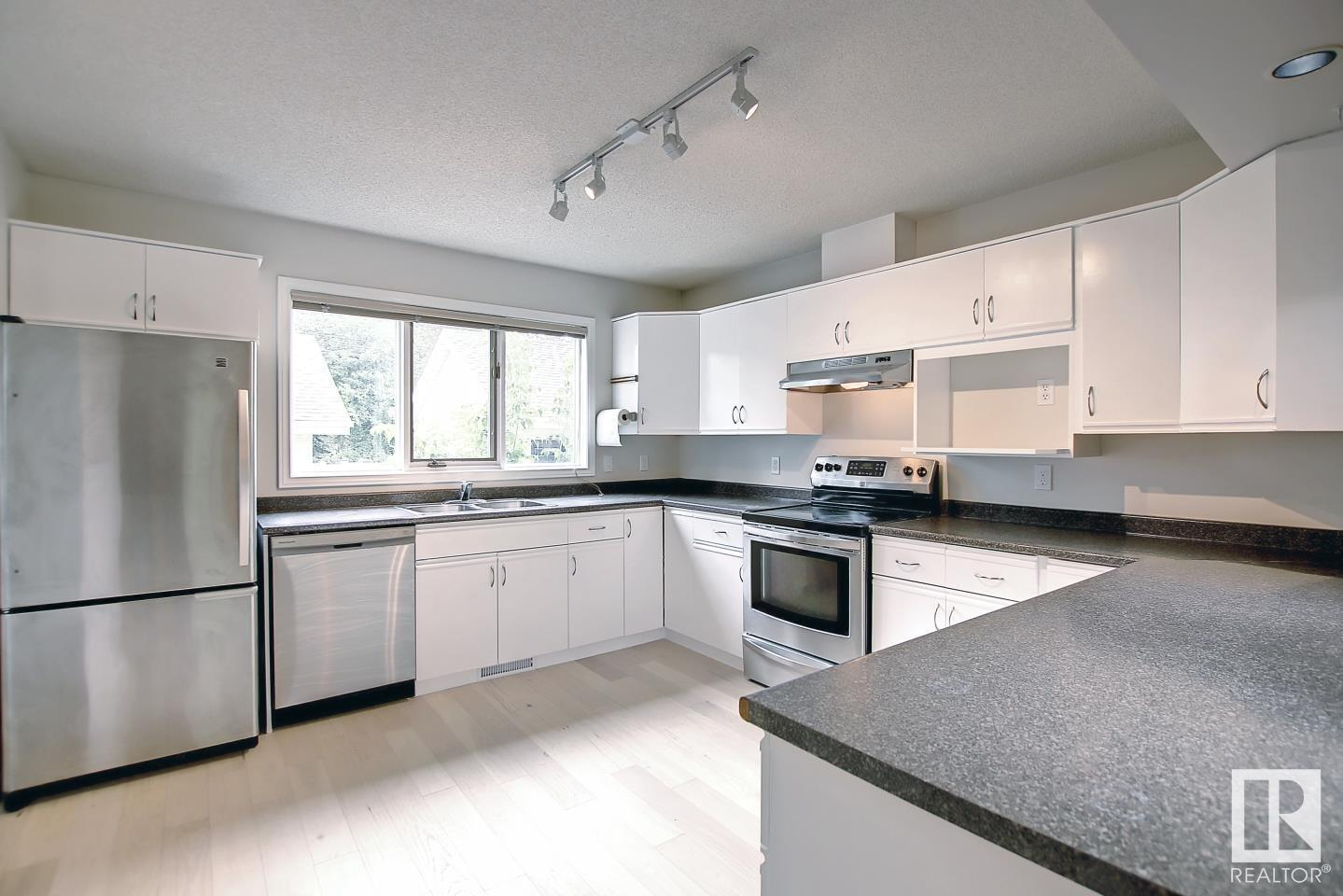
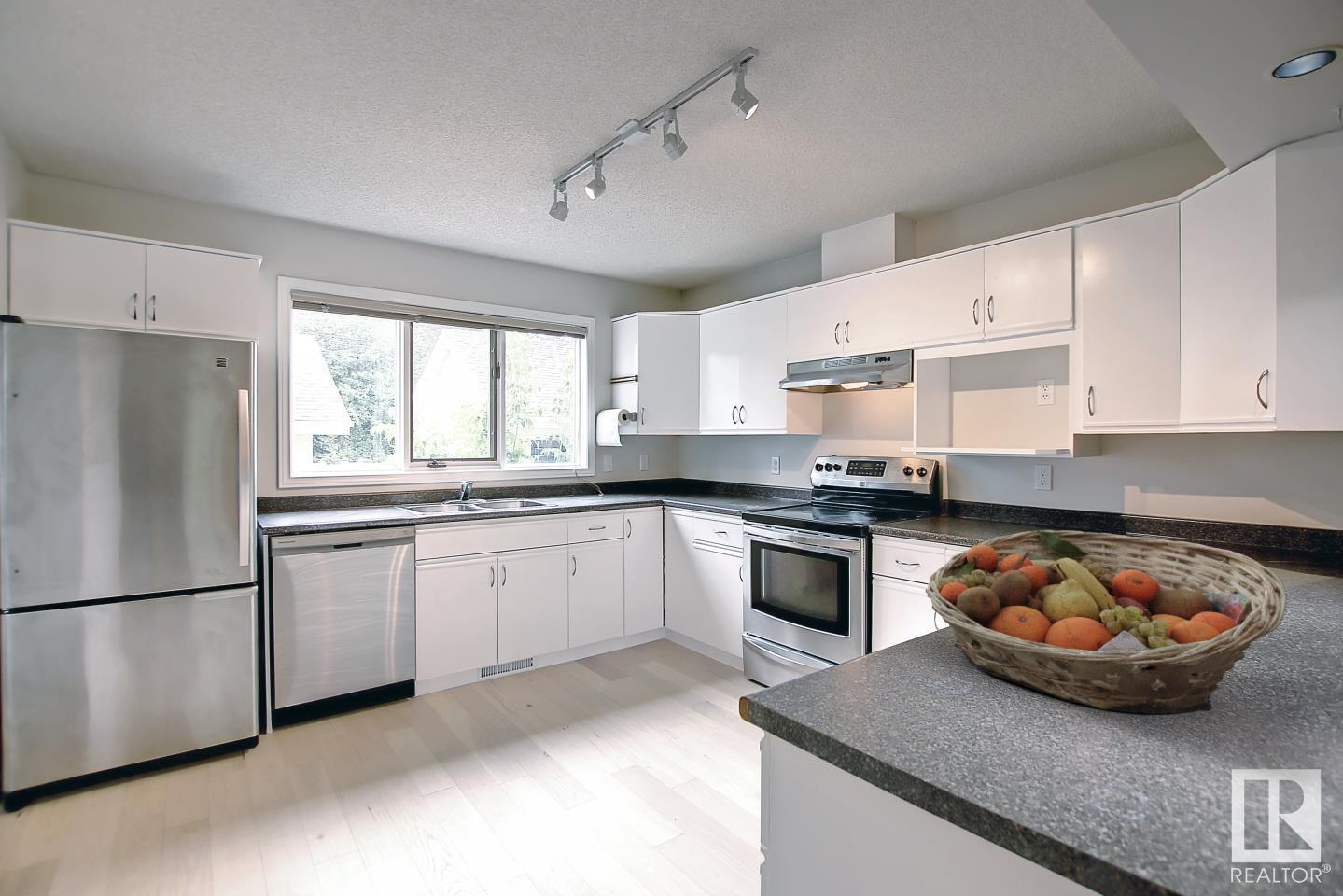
+ fruit basket (1079, 606)
